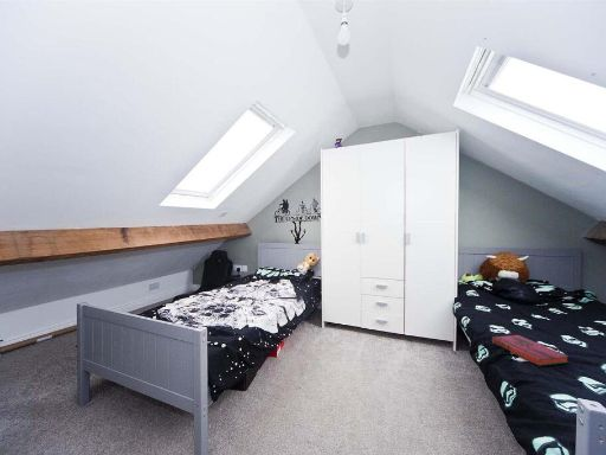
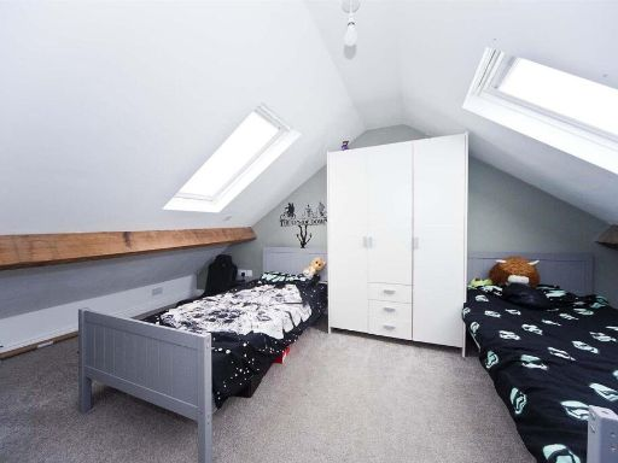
- hardback book (527, 348)
